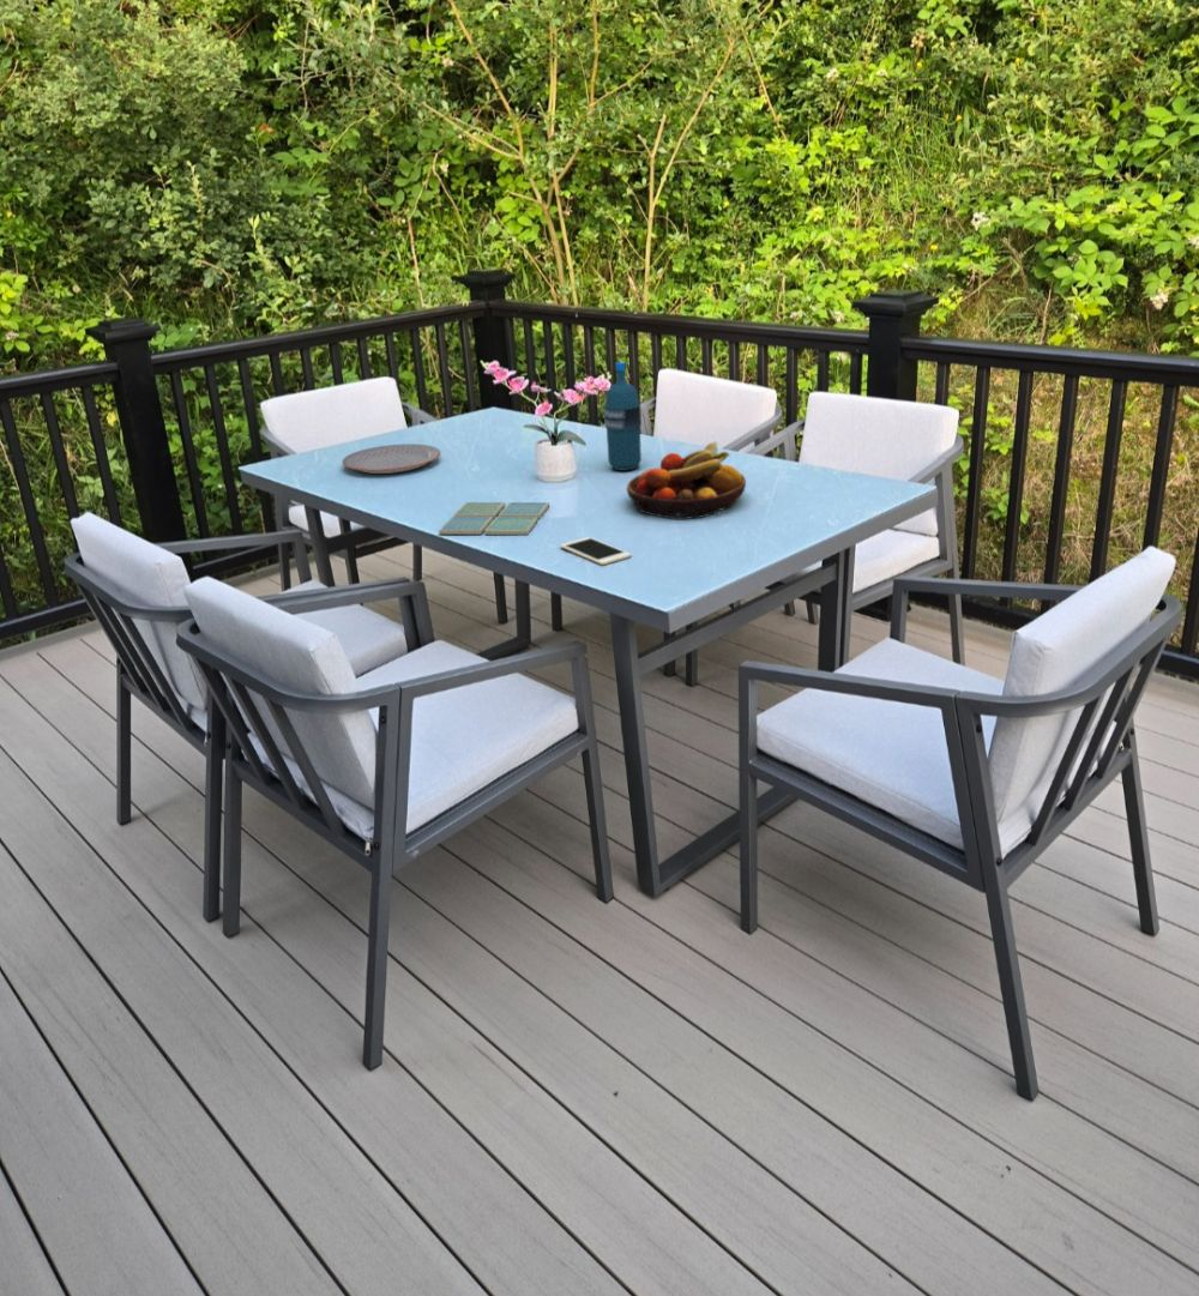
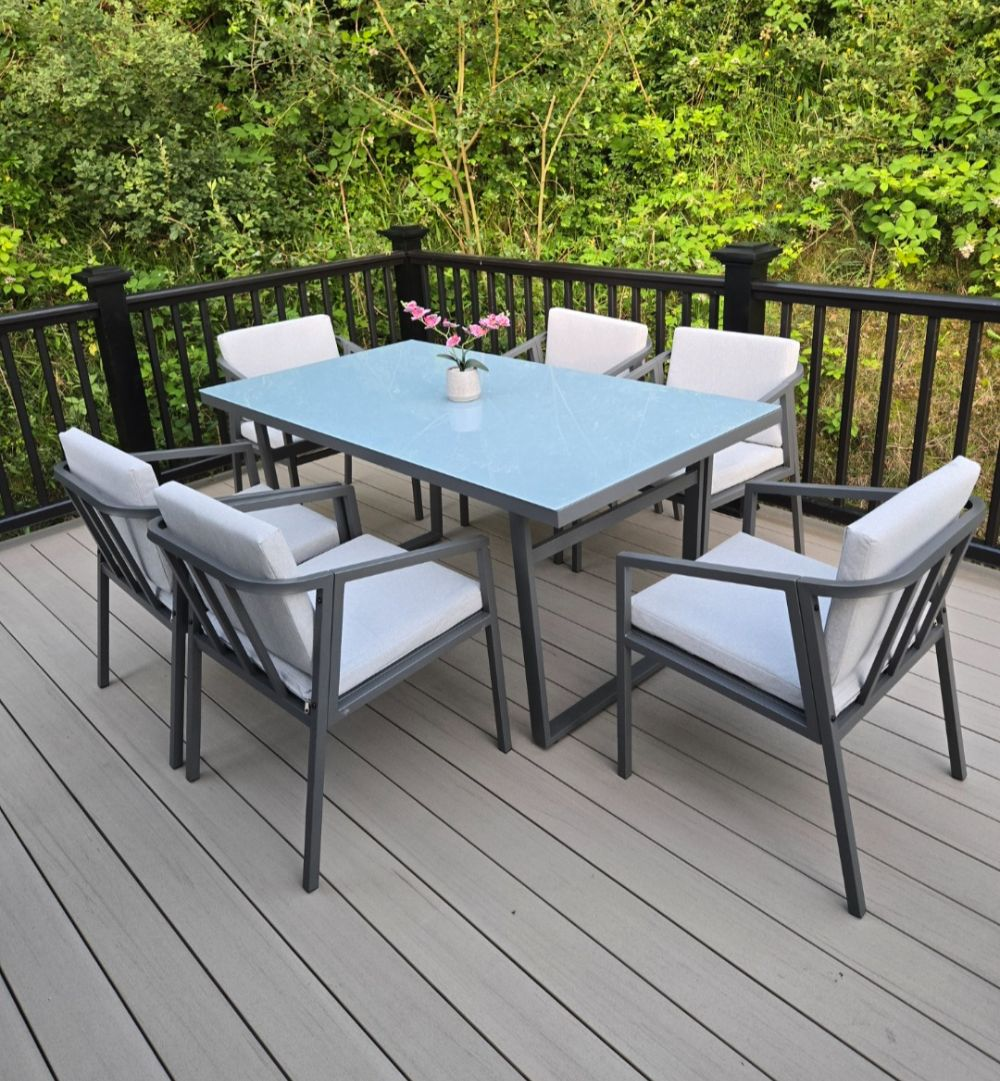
- cell phone (595, 550)
- water bottle (622, 416)
- fruit bowl (686, 476)
- drink coaster (495, 518)
- plate (392, 459)
